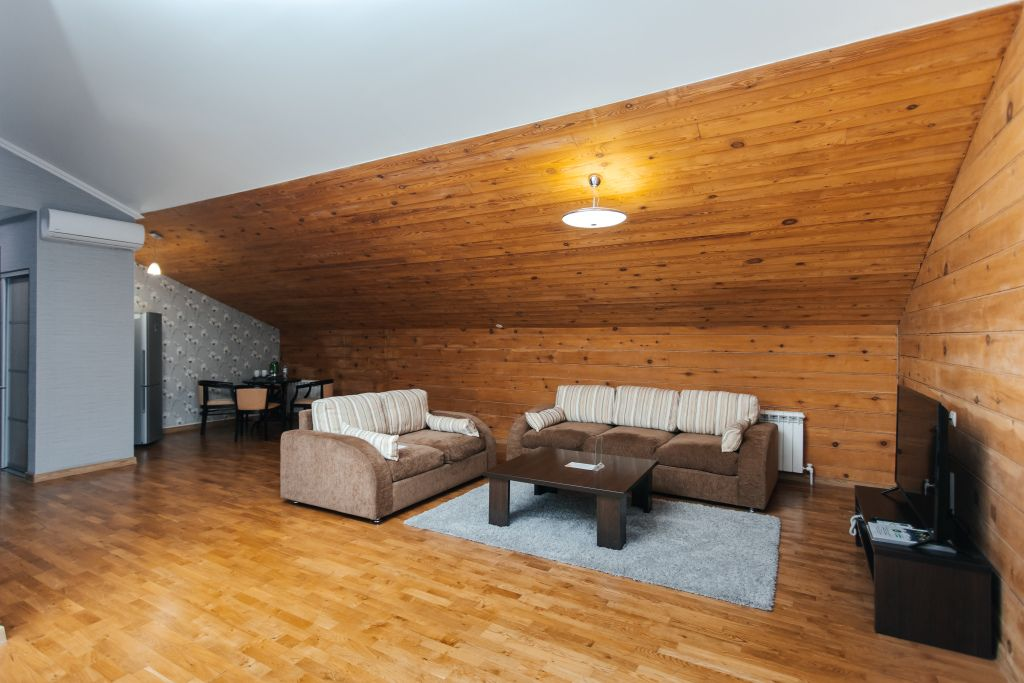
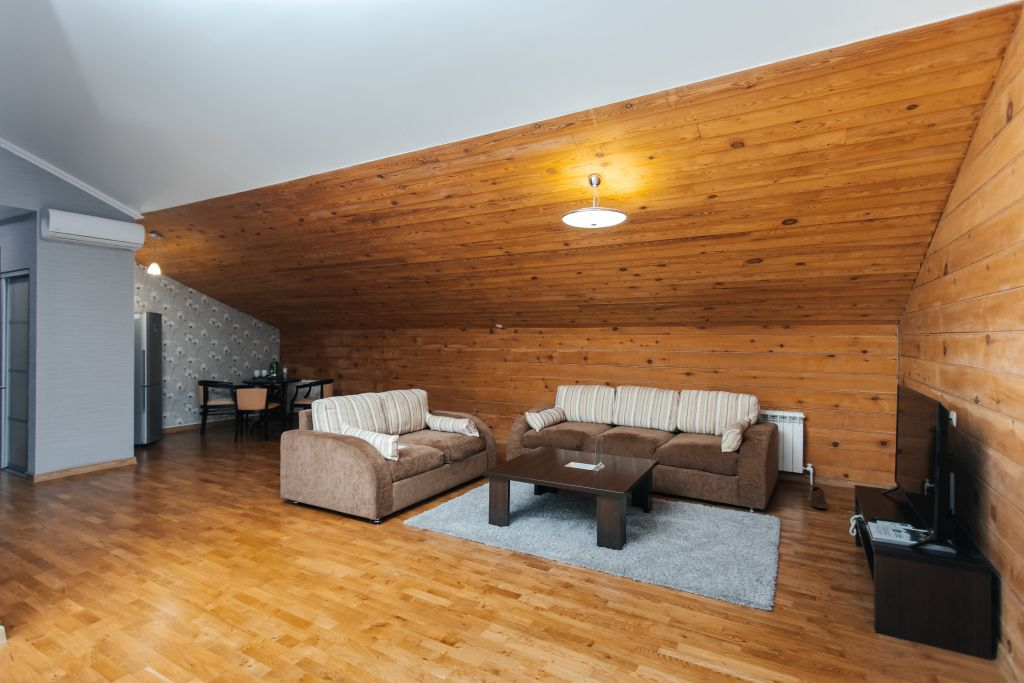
+ shoe (818, 497)
